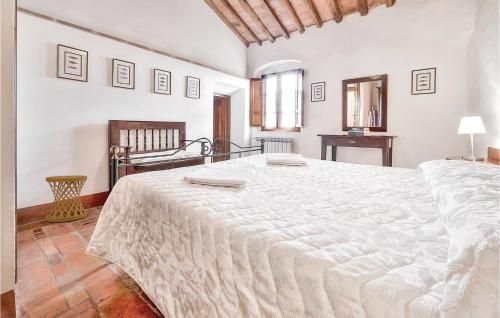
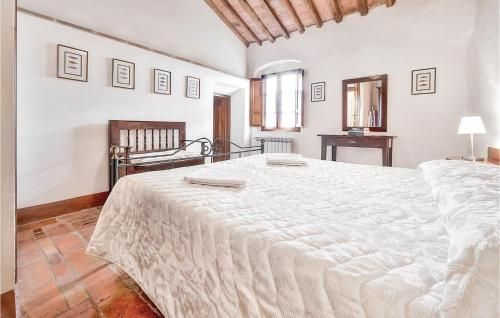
- side table (67, 197)
